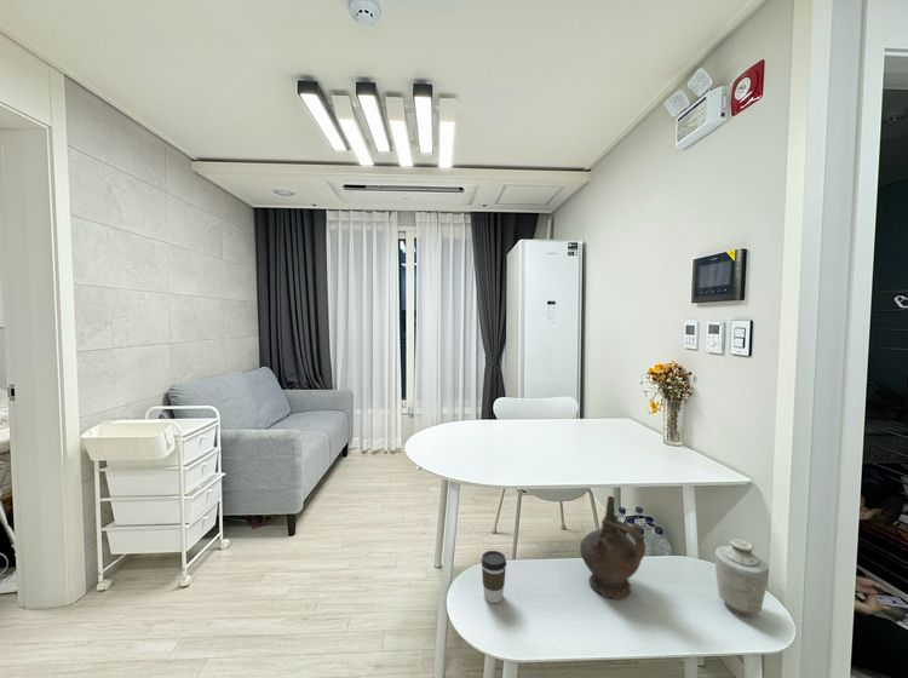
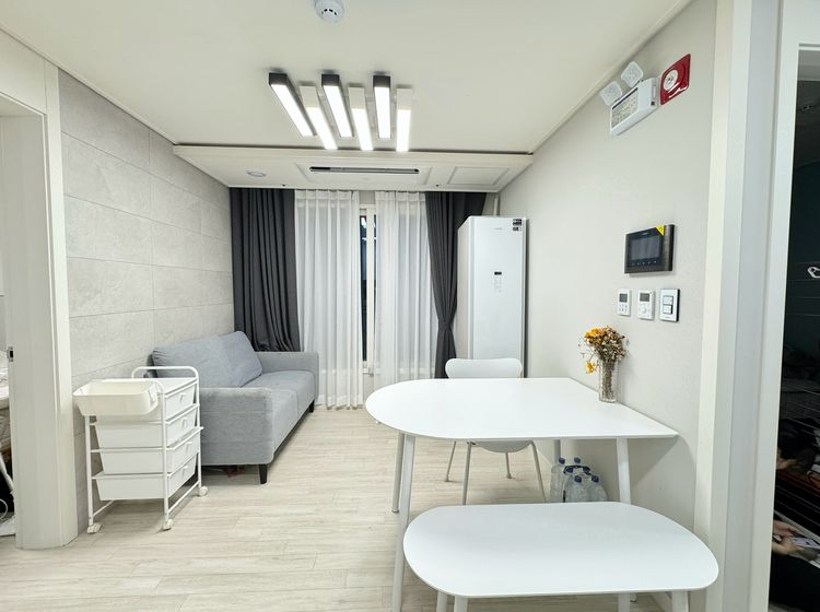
- coffee cup (493, 576)
- ceremonial vessel (613, 542)
- vase (740, 575)
